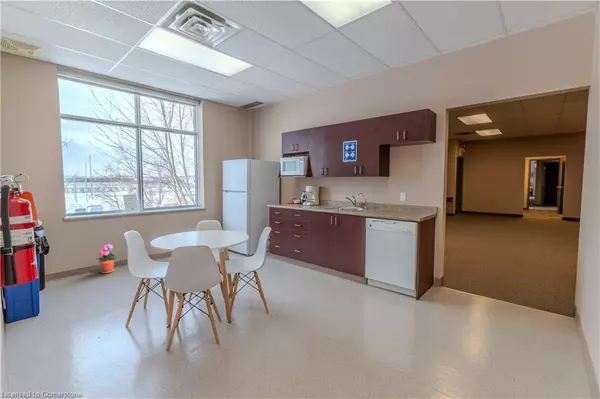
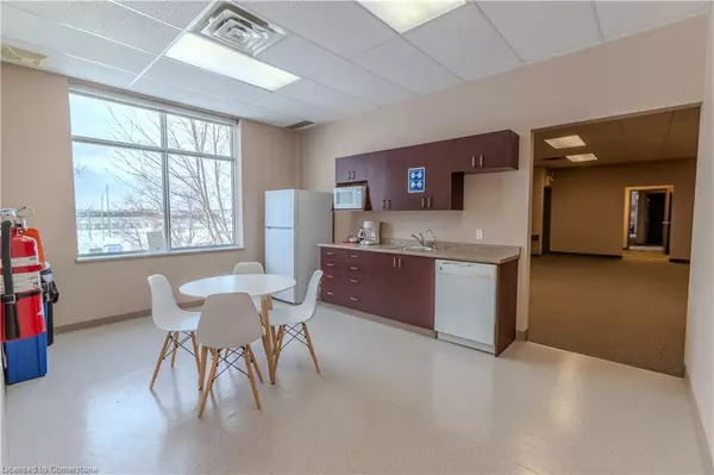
- potted plant (107, 258)
